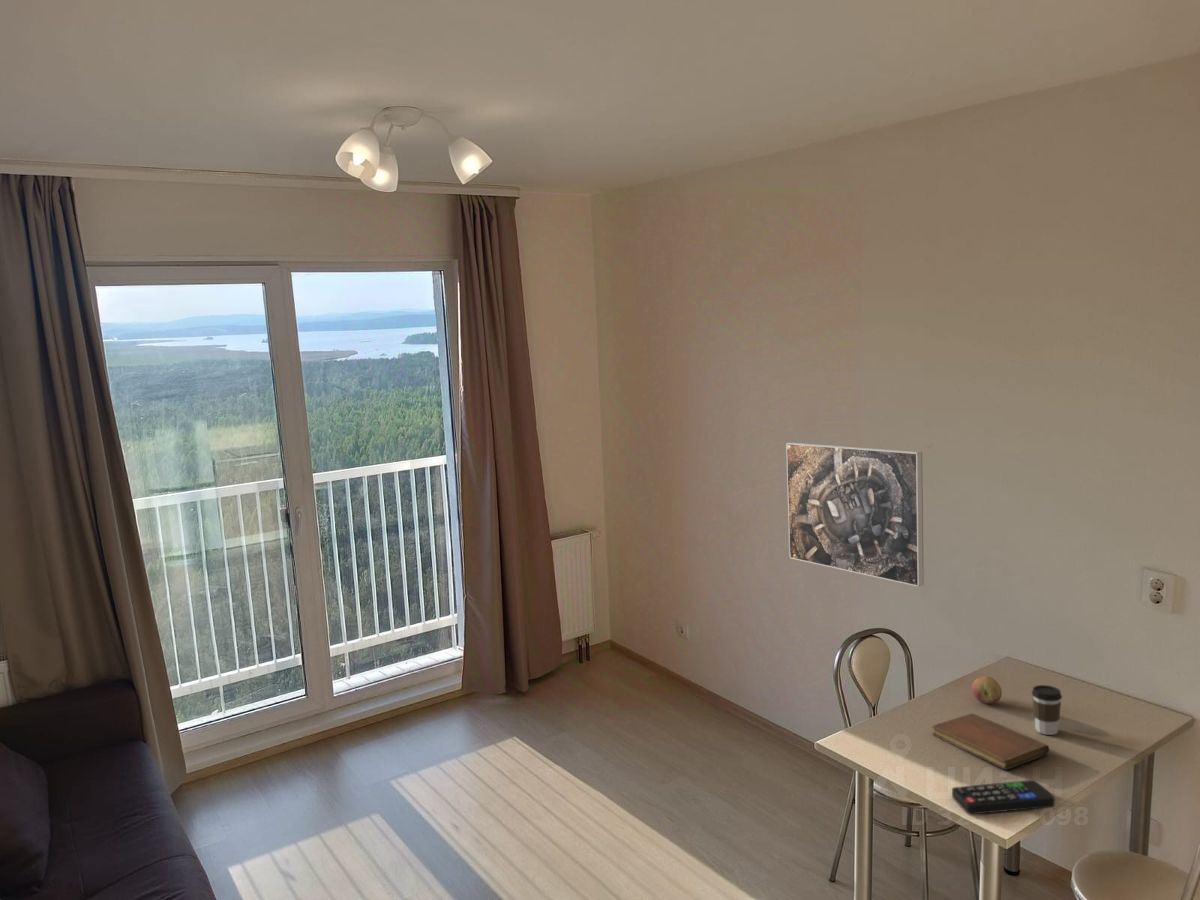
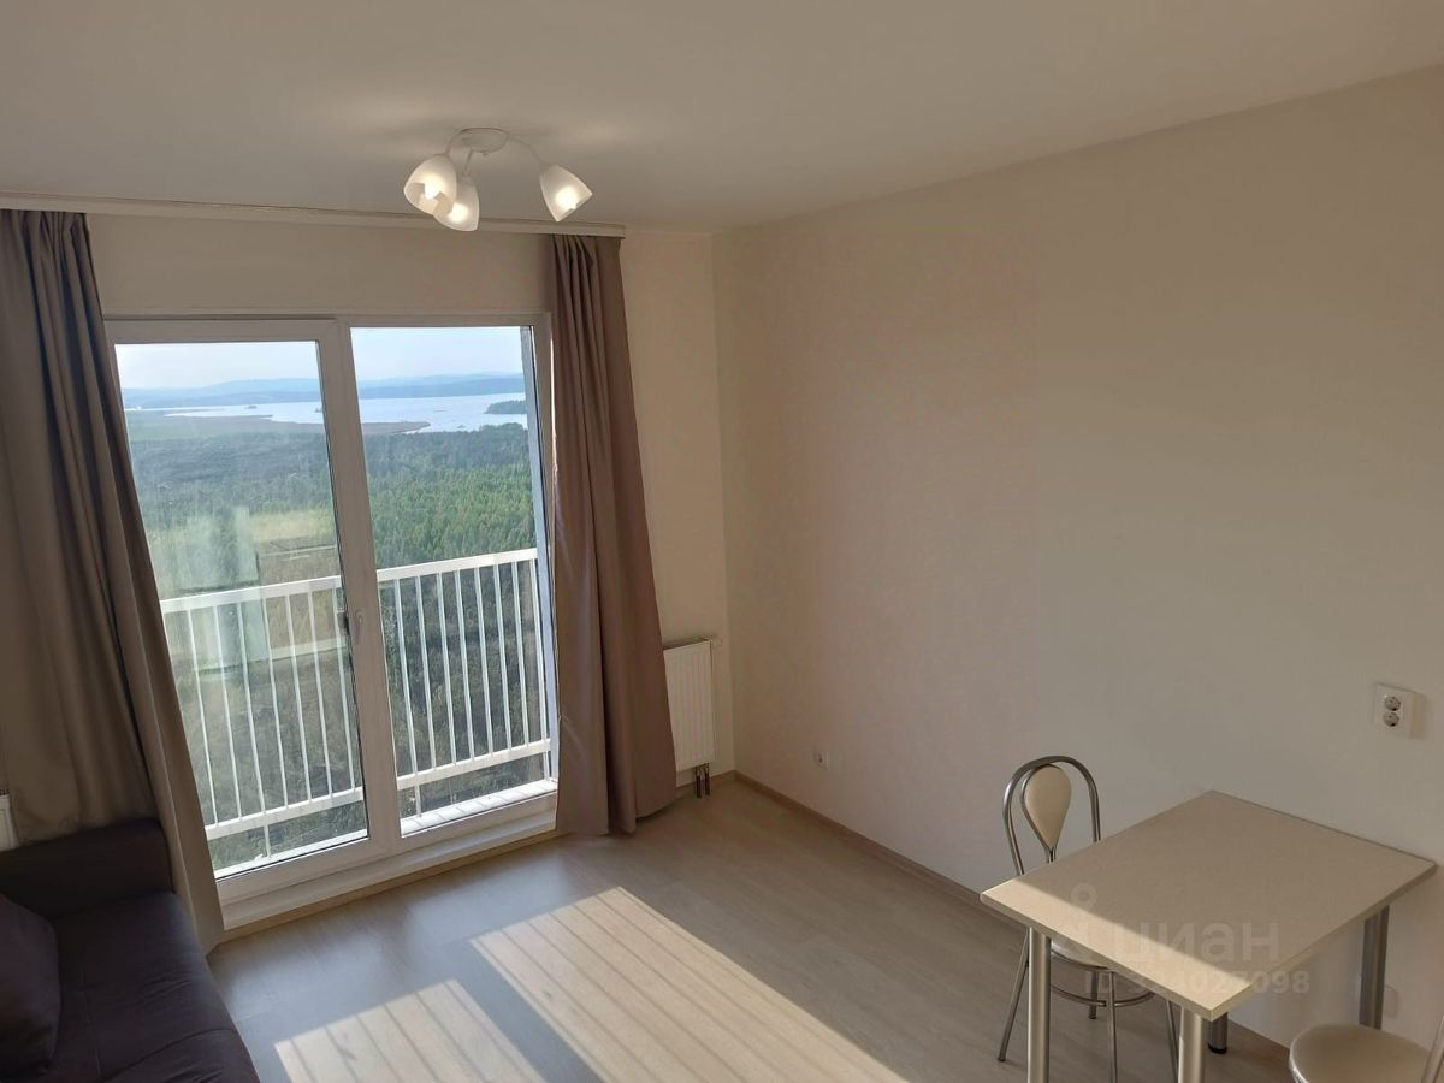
- remote control (1002, 796)
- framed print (850, 509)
- coffee cup (1046, 710)
- fruit (986, 689)
- notebook (988, 739)
